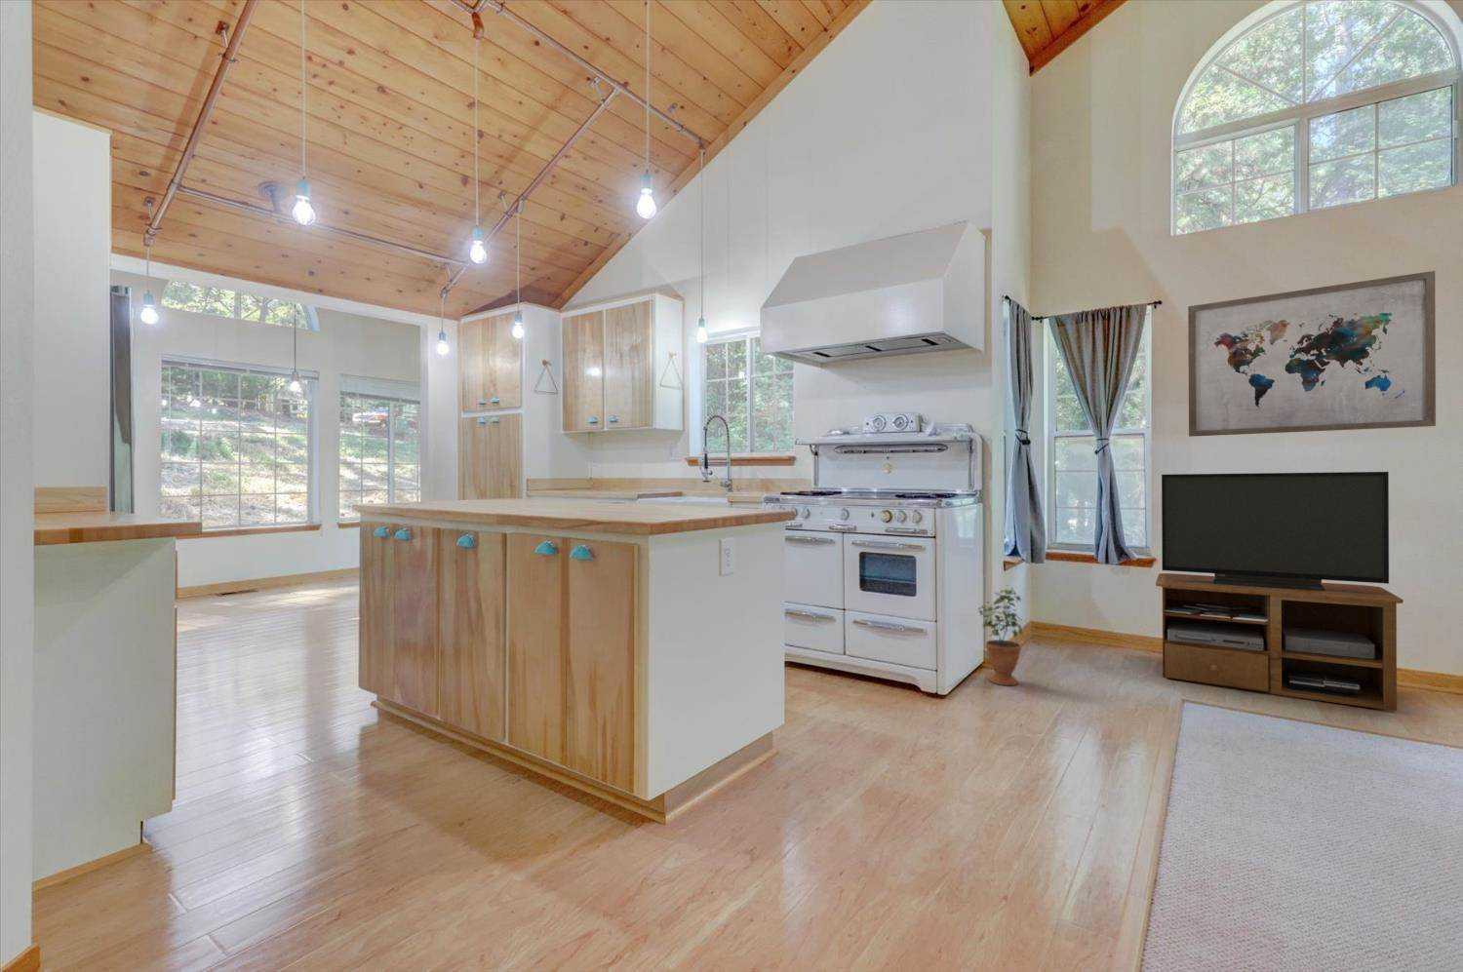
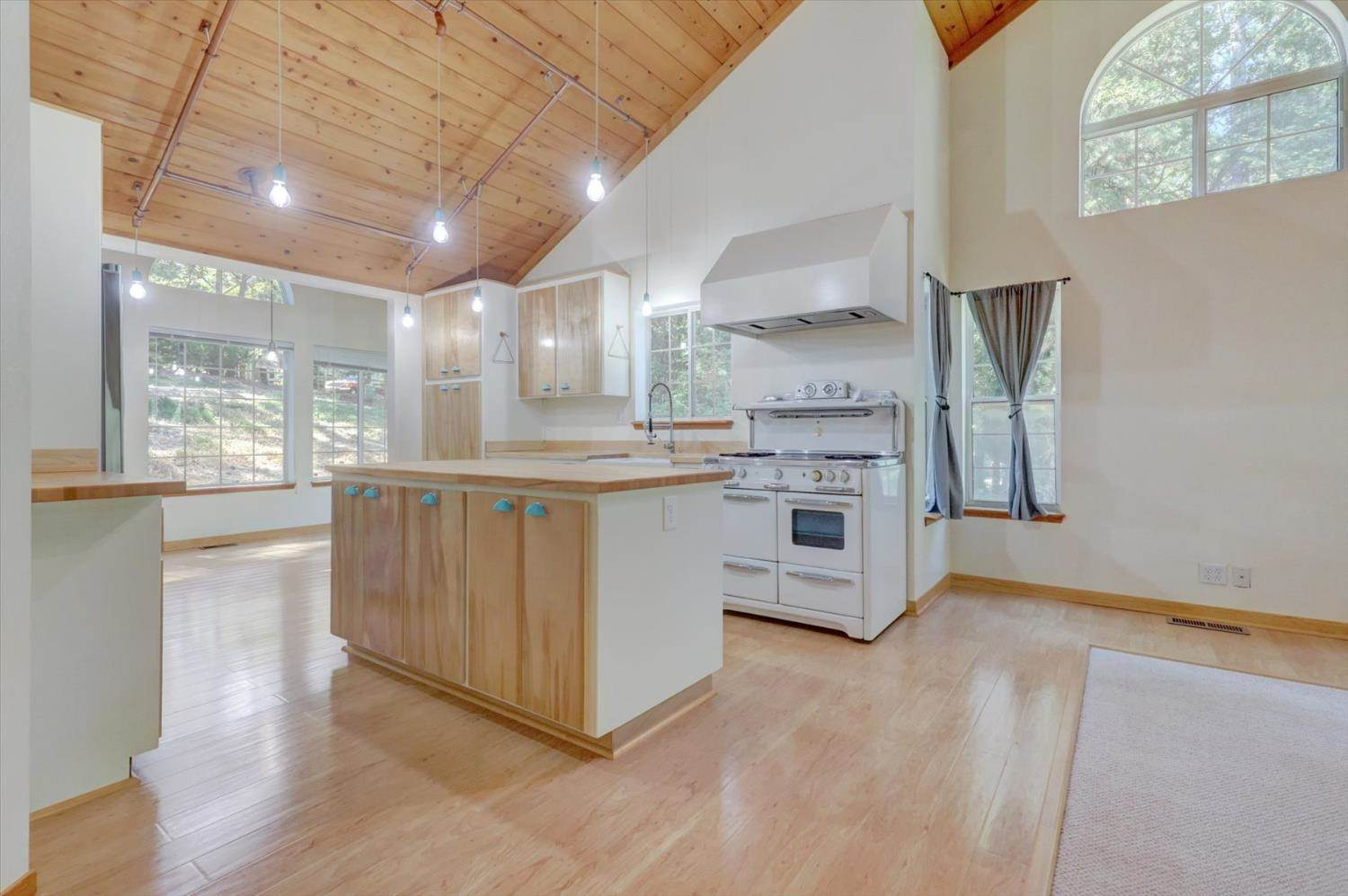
- wall art (1300, 361)
- potted plant (1000, 630)
- tv stand (1265, 577)
